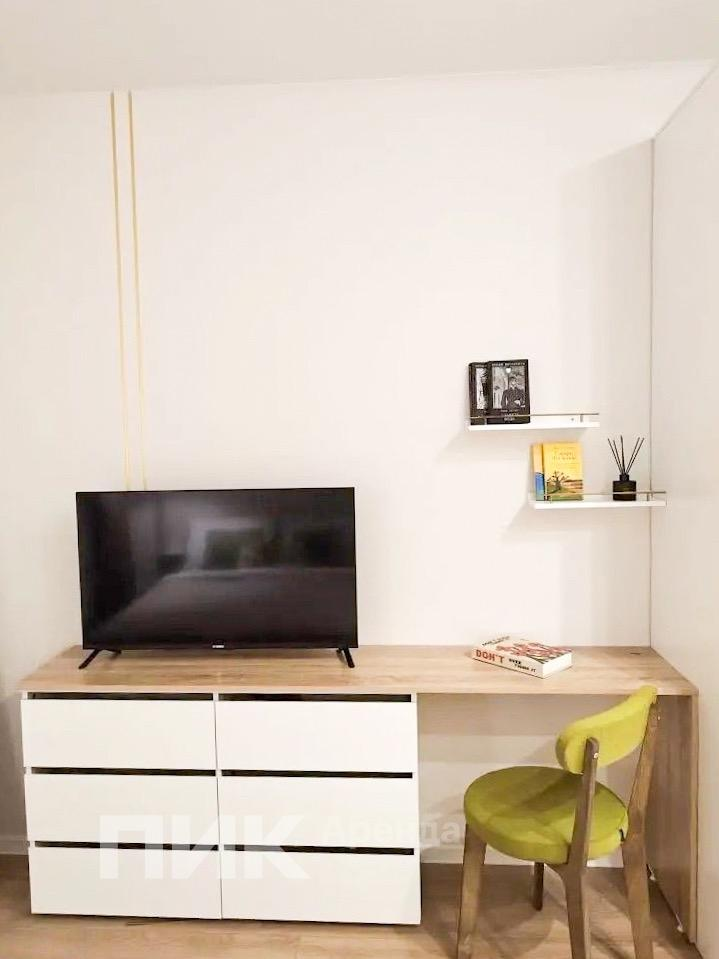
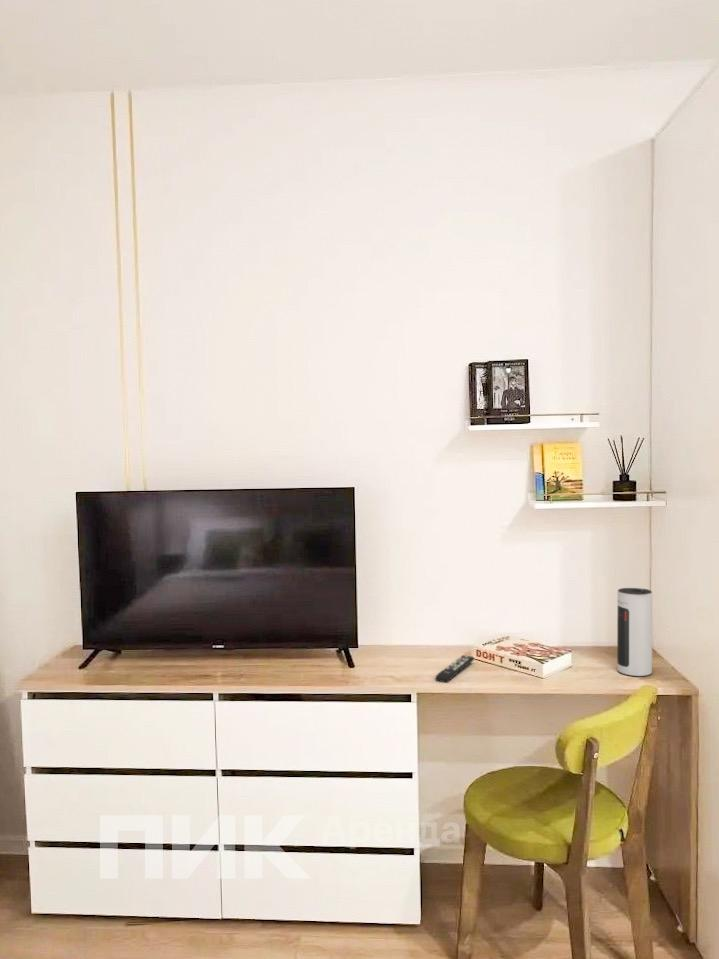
+ remote control (455, 668)
+ speaker (634, 630)
